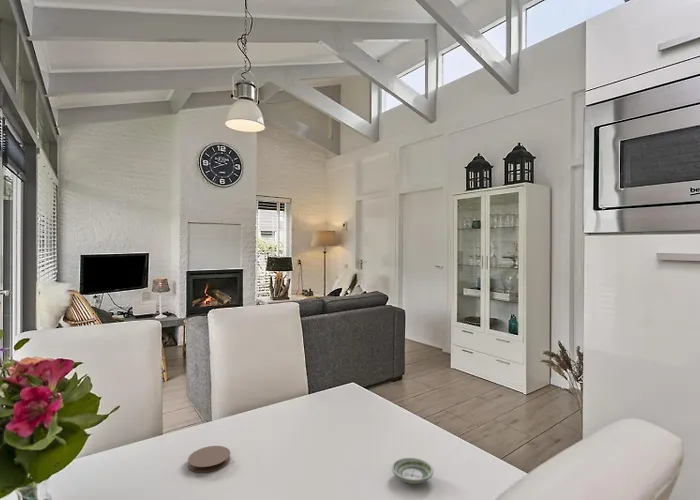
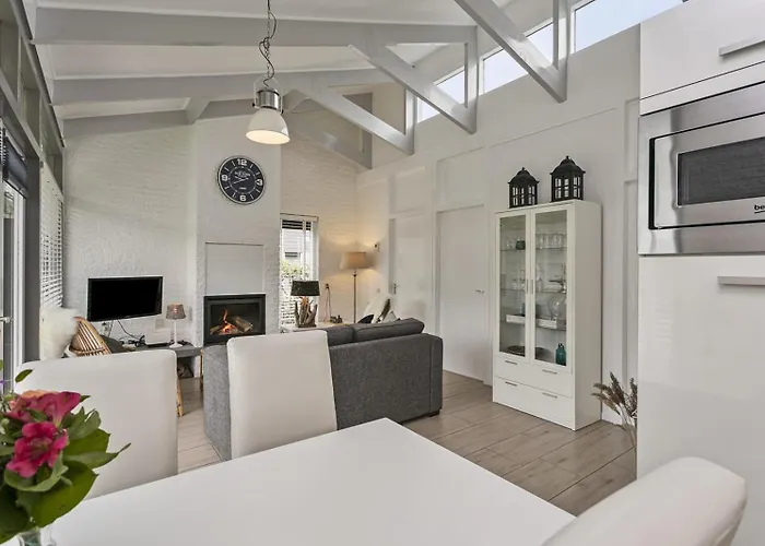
- saucer (412, 472)
- coaster (209, 458)
